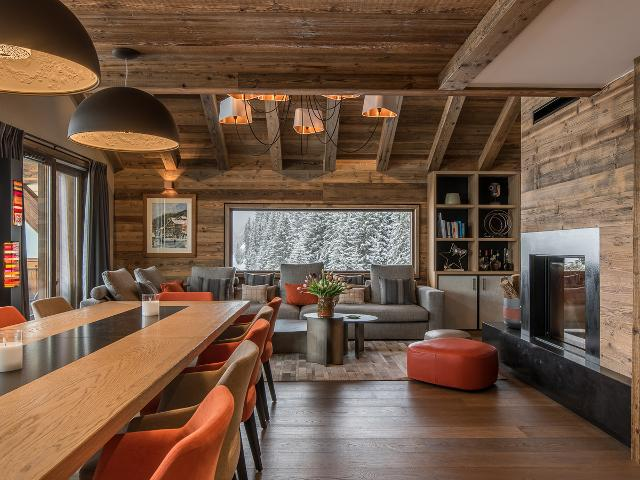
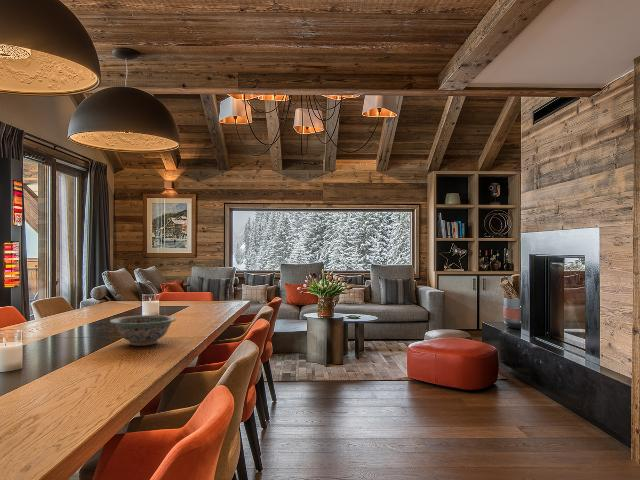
+ decorative bowl (143, 331)
